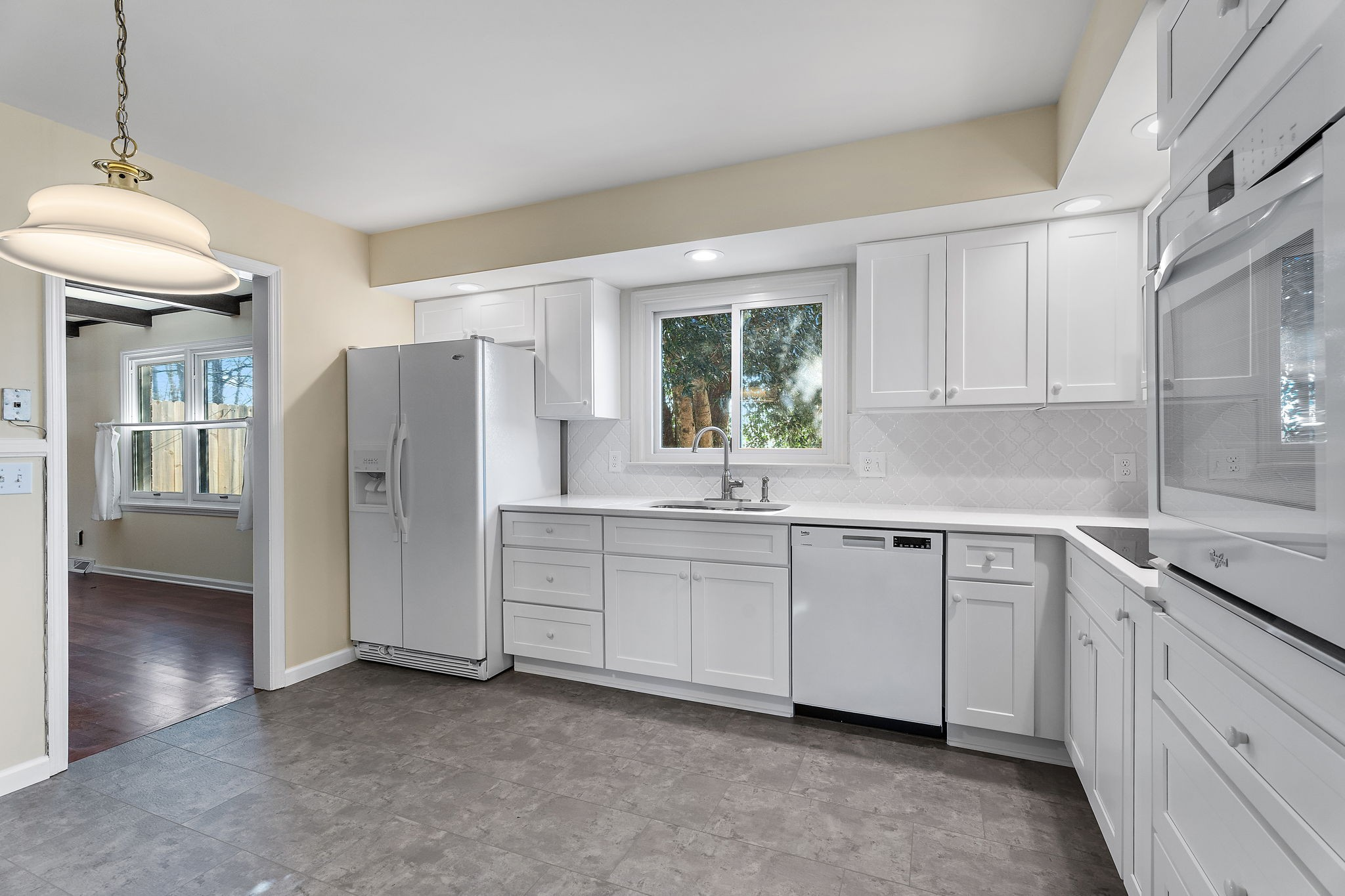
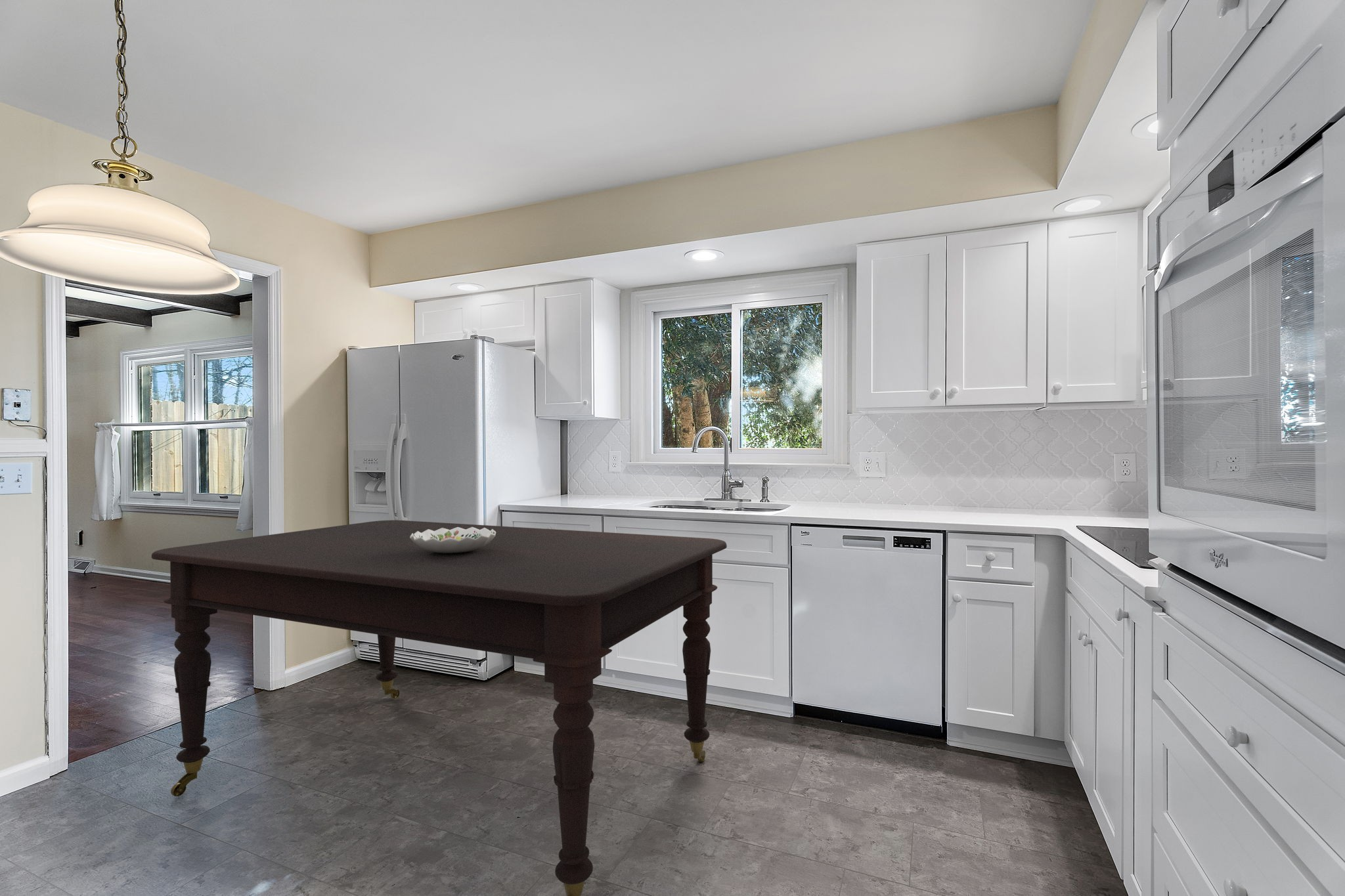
+ dining table (453, 646)
+ decorative bowl (454, 541)
